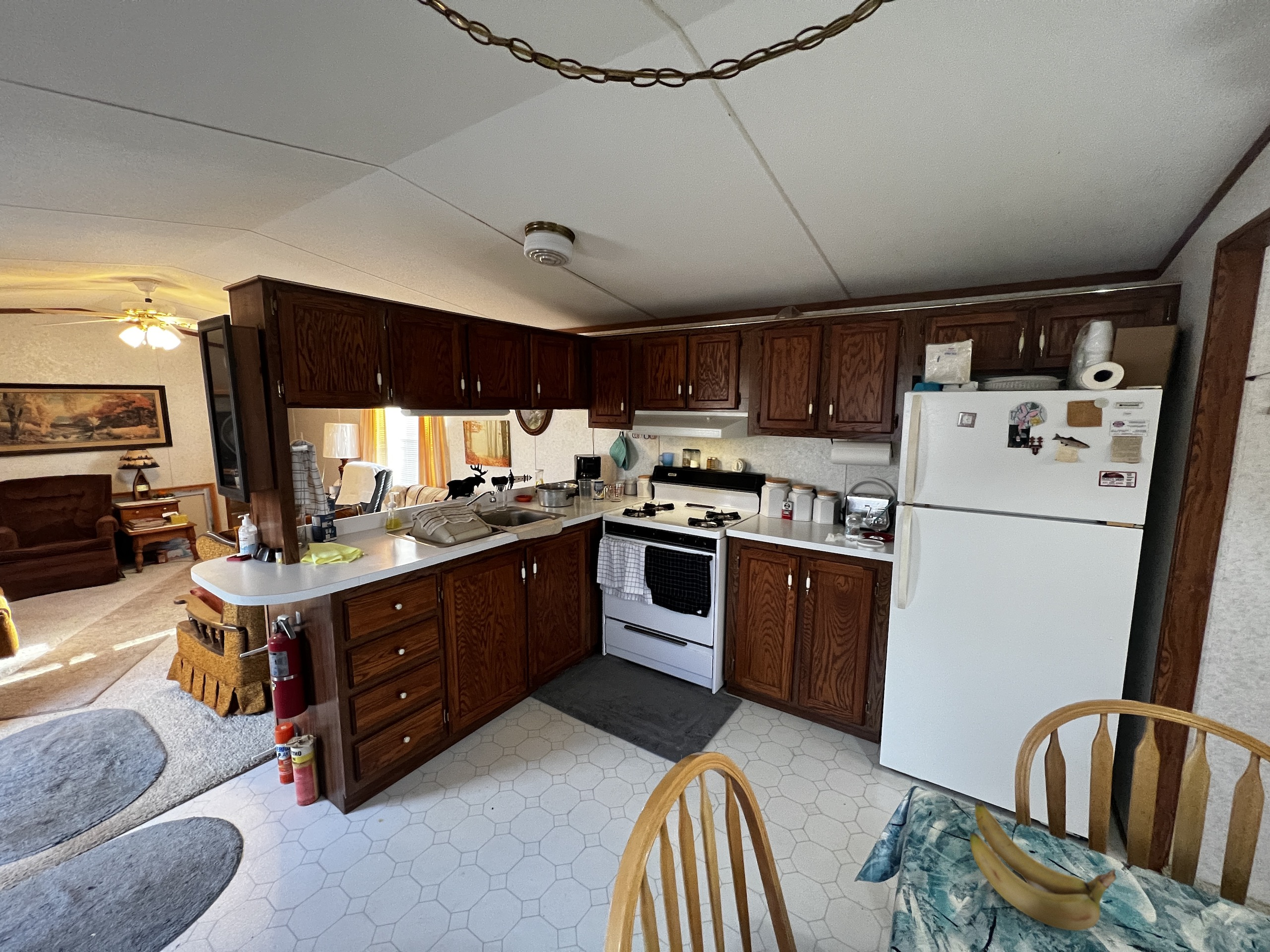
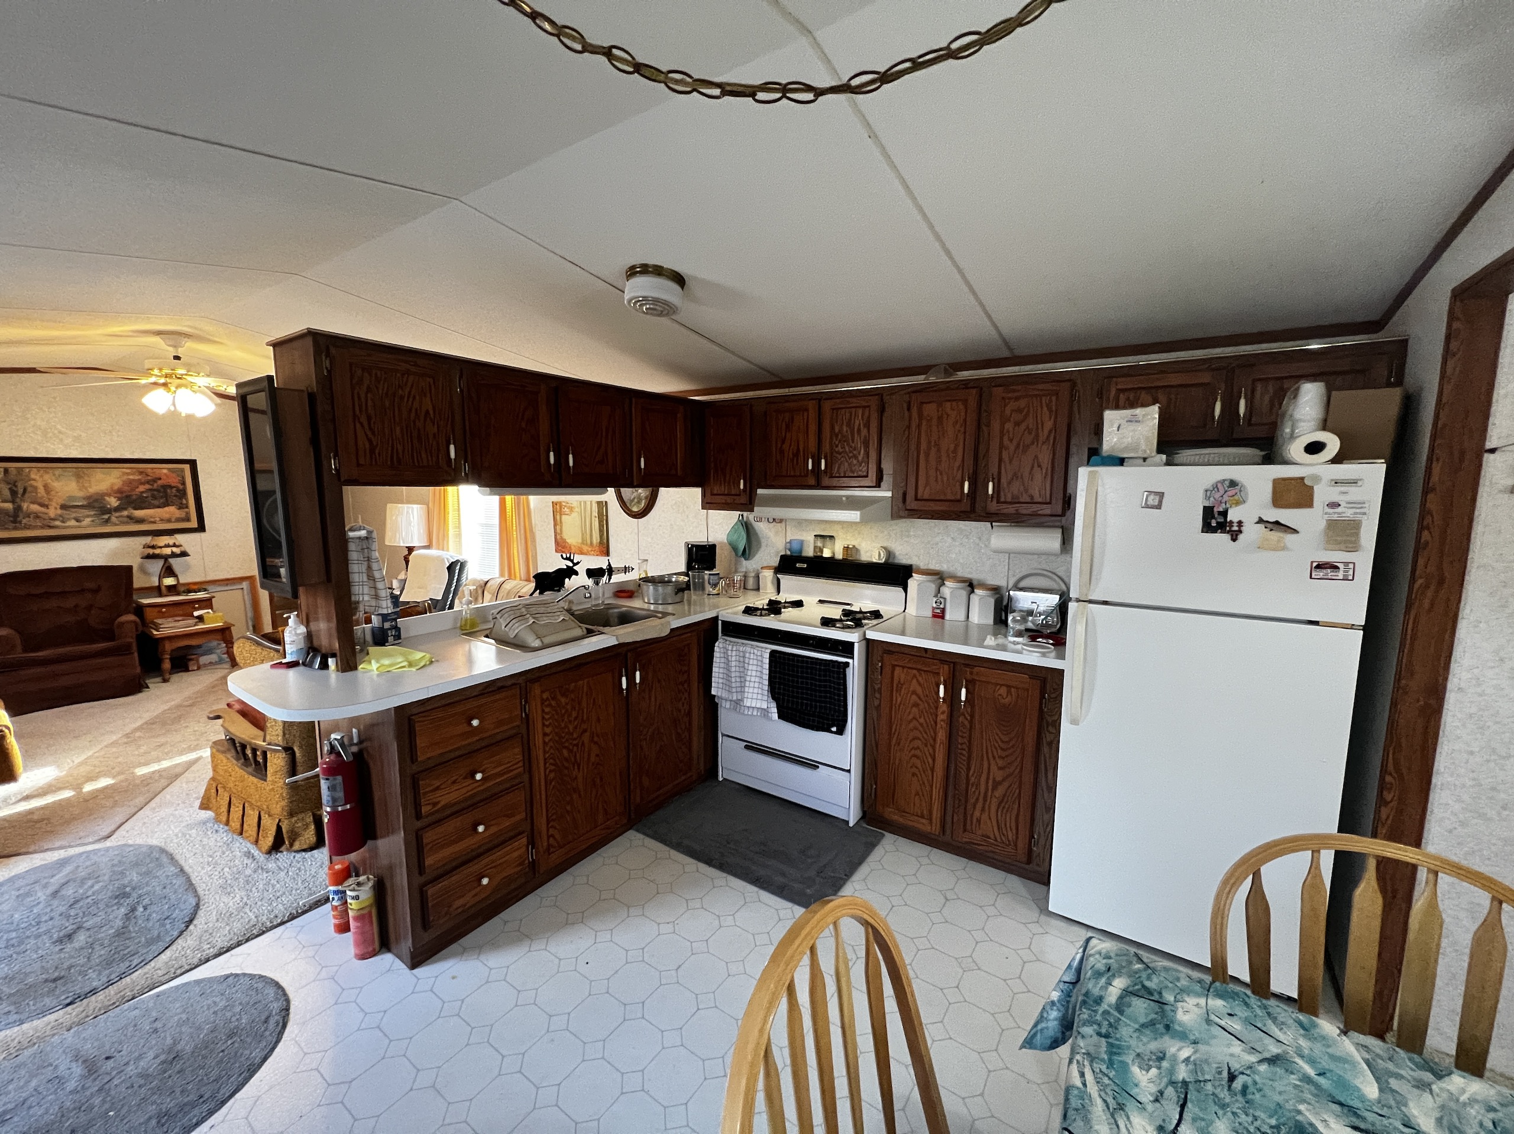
- banana (1026, 857)
